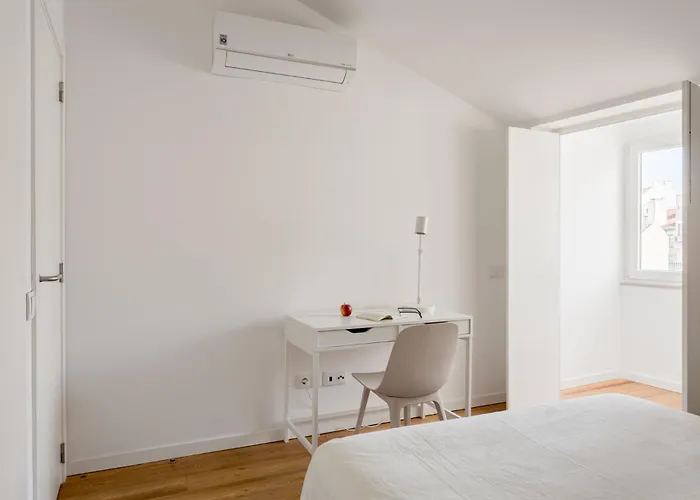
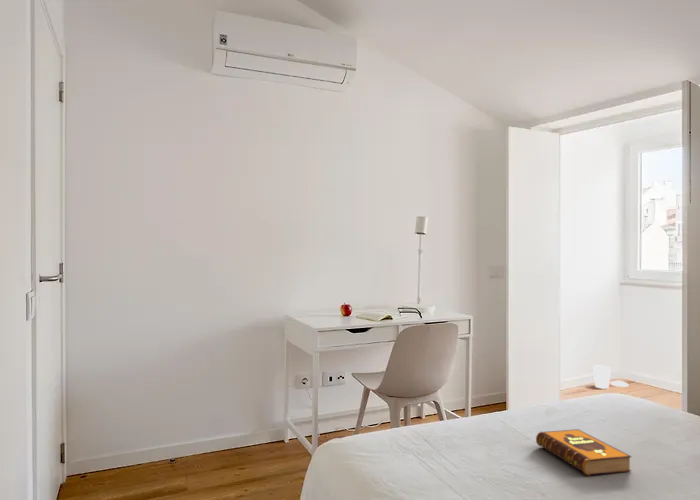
+ hardback book (580, 450)
+ garbage (609, 376)
